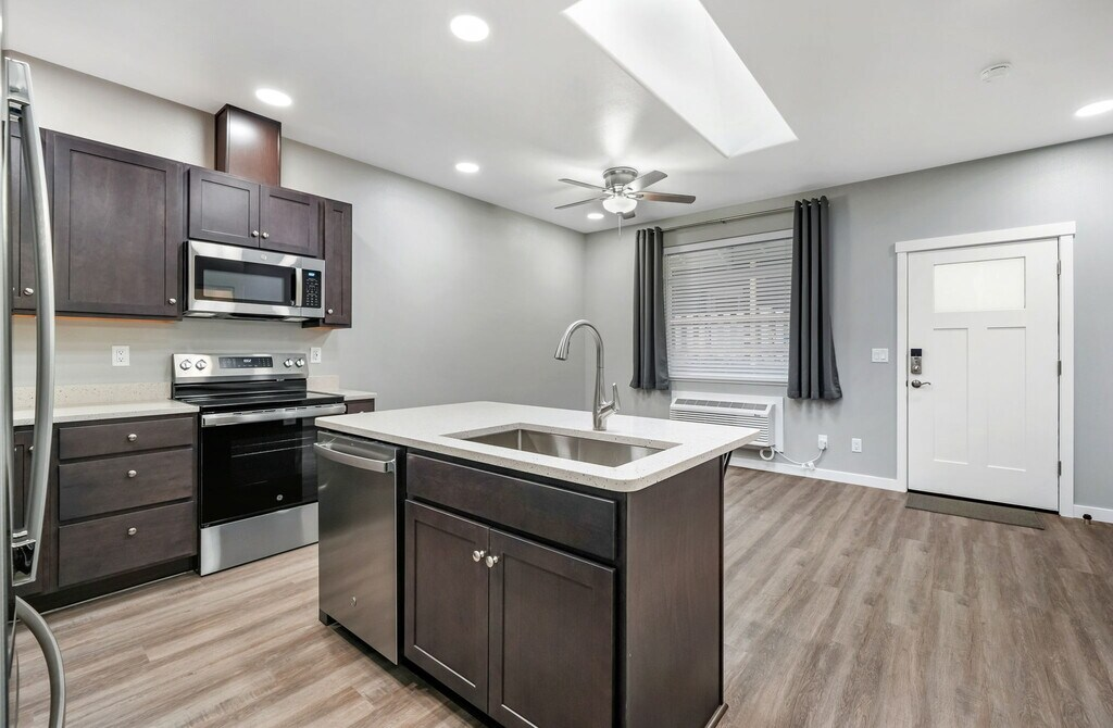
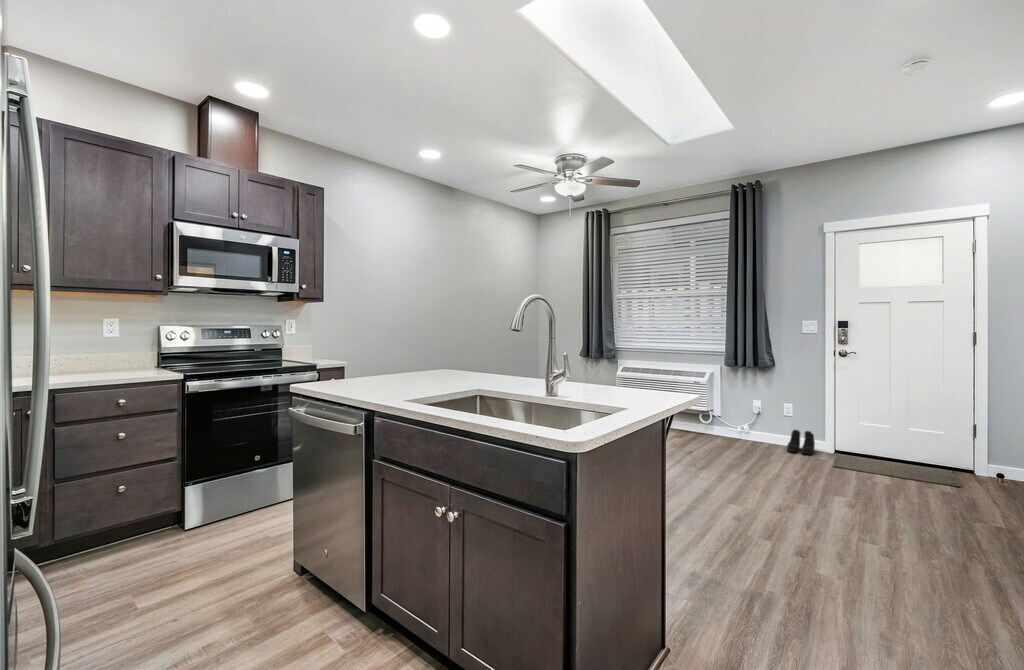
+ boots (799, 441)
